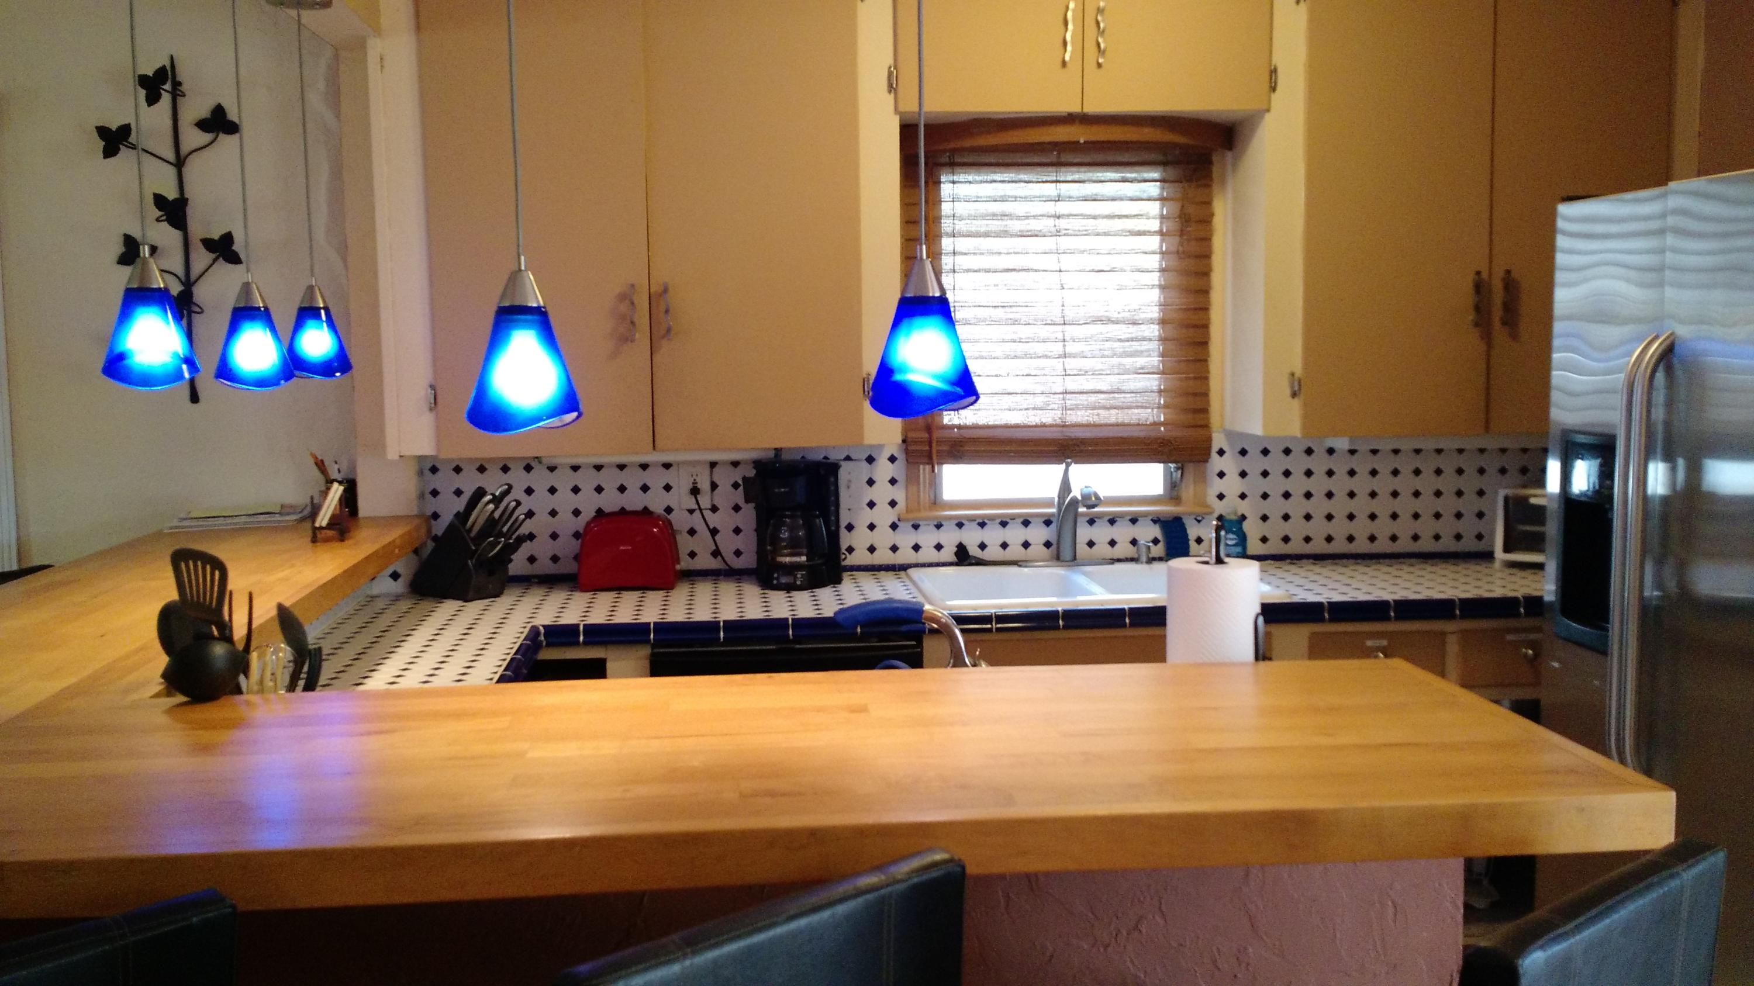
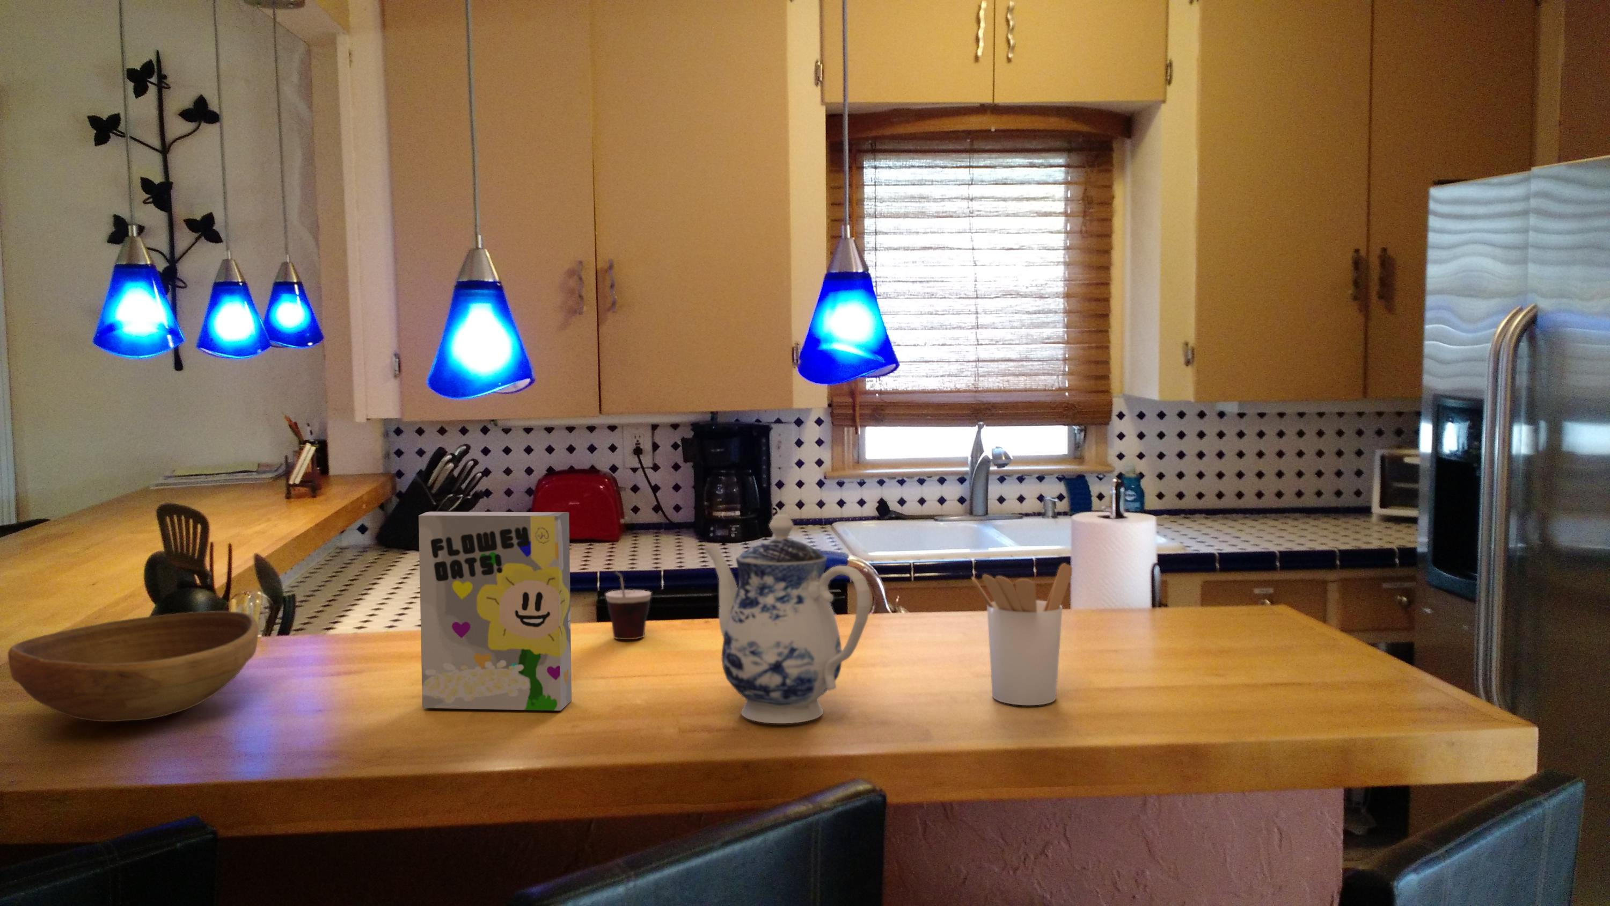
+ utensil holder (1020, 633)
+ bowl (139, 669)
+ cup (624, 603)
+ cereal box (495, 608)
+ teapot (782, 614)
